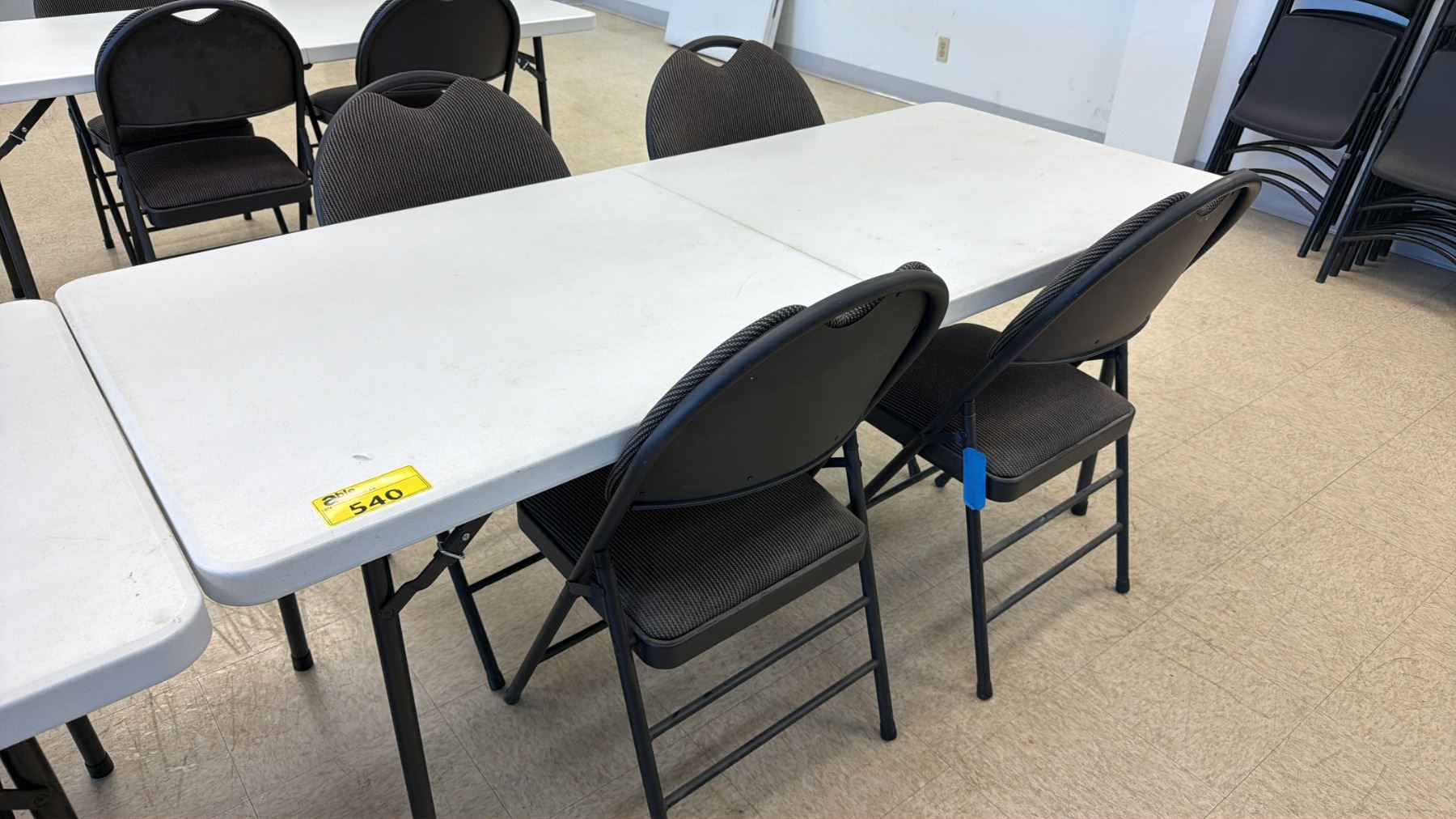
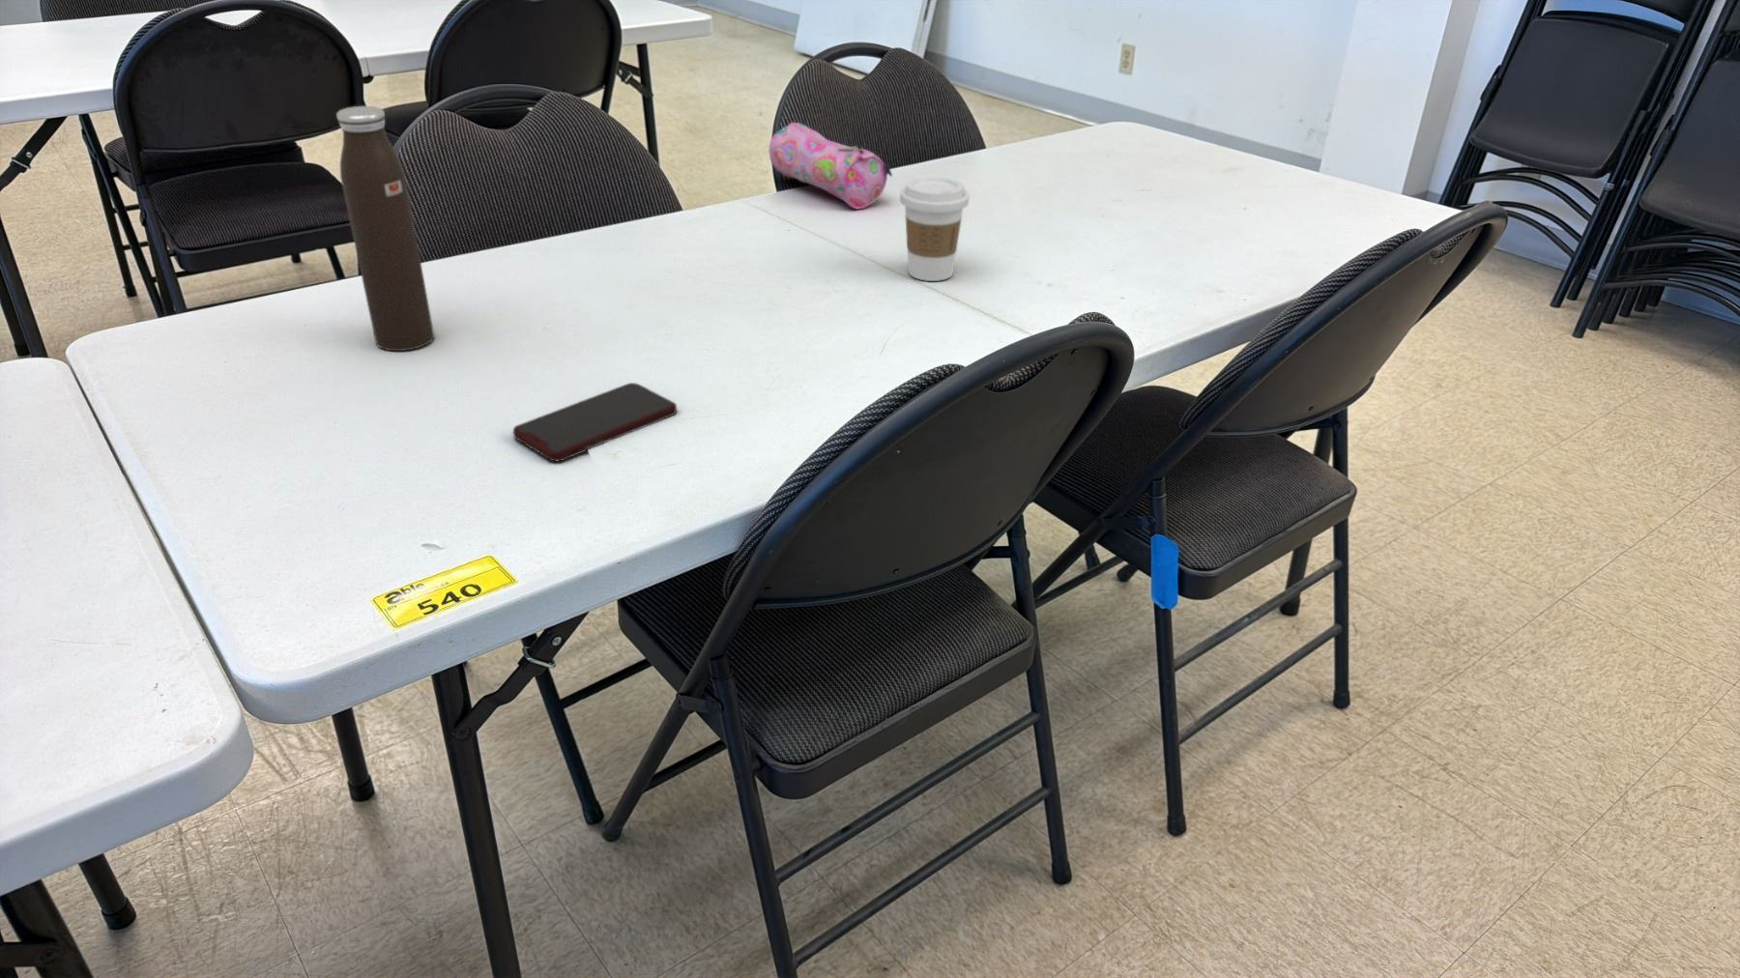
+ pencil case (827, 164)
+ coffee cup (932, 229)
+ water bottle (384, 230)
+ smartphone (596, 419)
